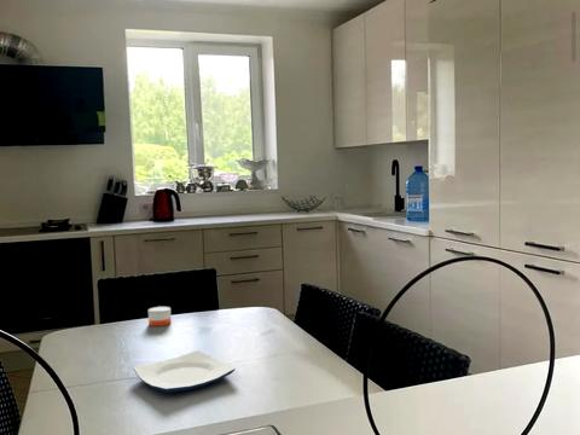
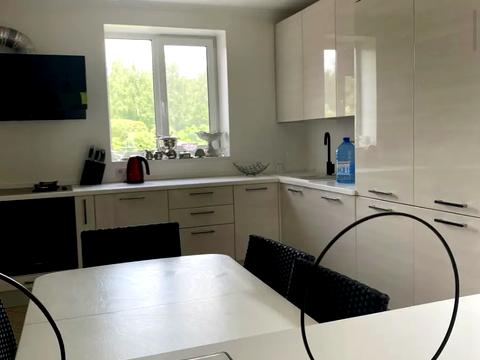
- plate (184, 372)
- candle (158, 308)
